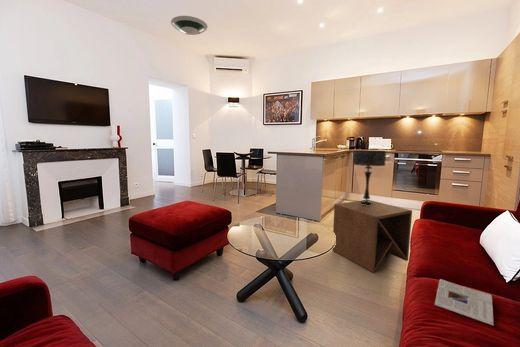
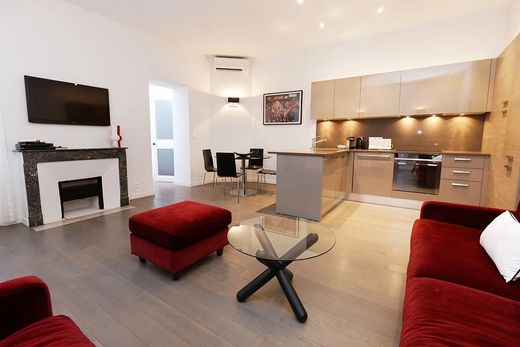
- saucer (189, 29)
- side table (370, 231)
- magazine (463, 296)
- table lamp (367, 177)
